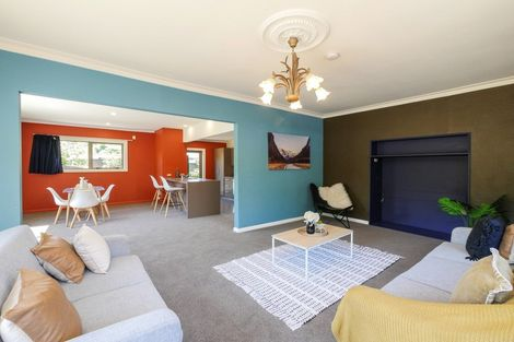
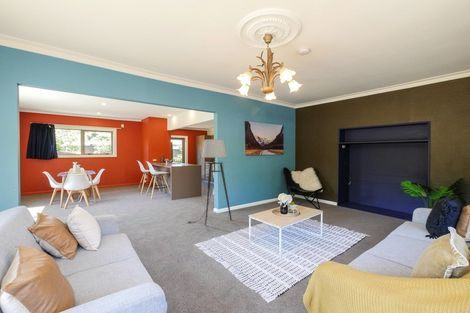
+ floor lamp (208, 180)
